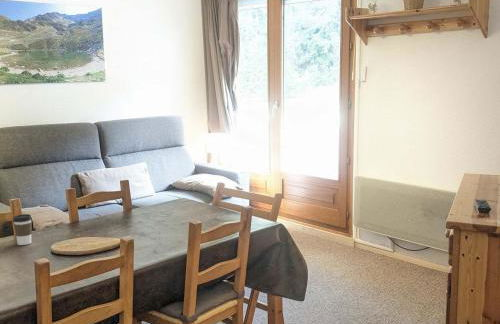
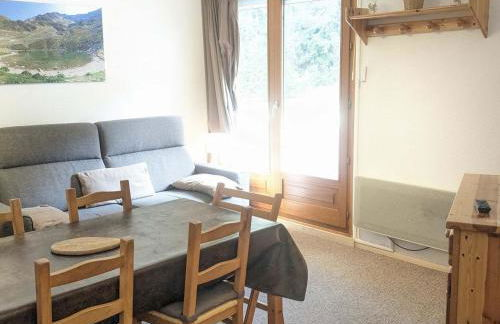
- coffee cup (23, 229)
